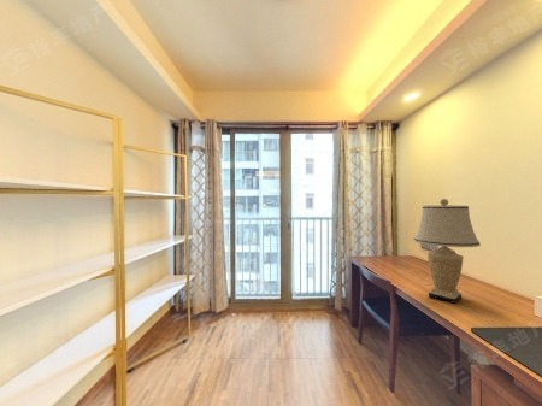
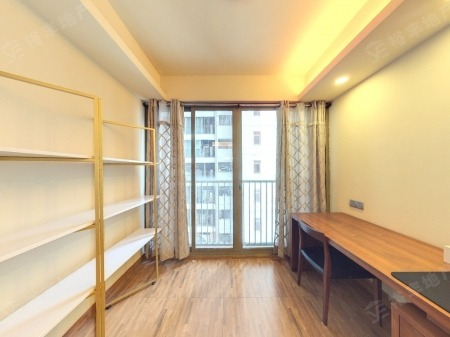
- table lamp (444, 247)
